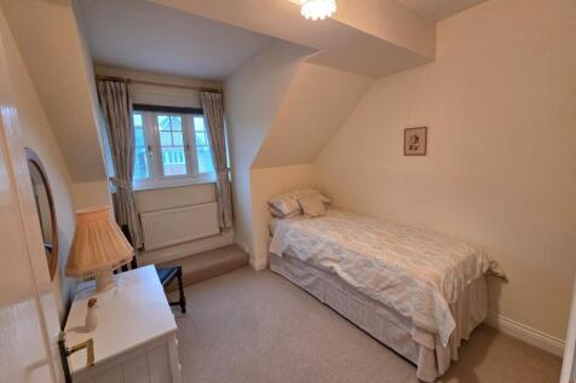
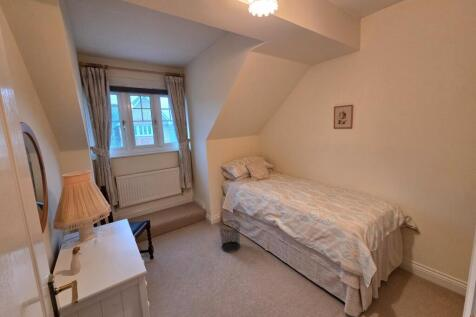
+ waste bin (229, 235)
